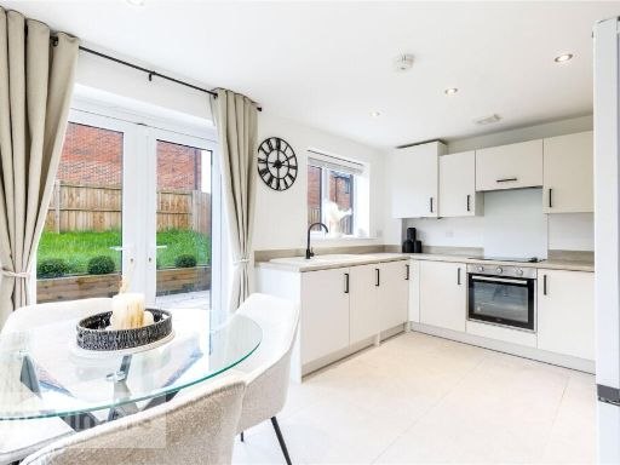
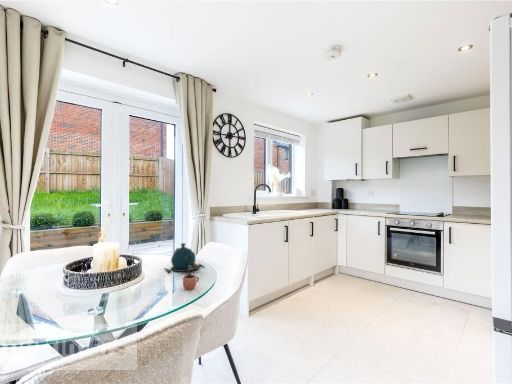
+ cocoa (191, 276)
+ teapot (184, 255)
